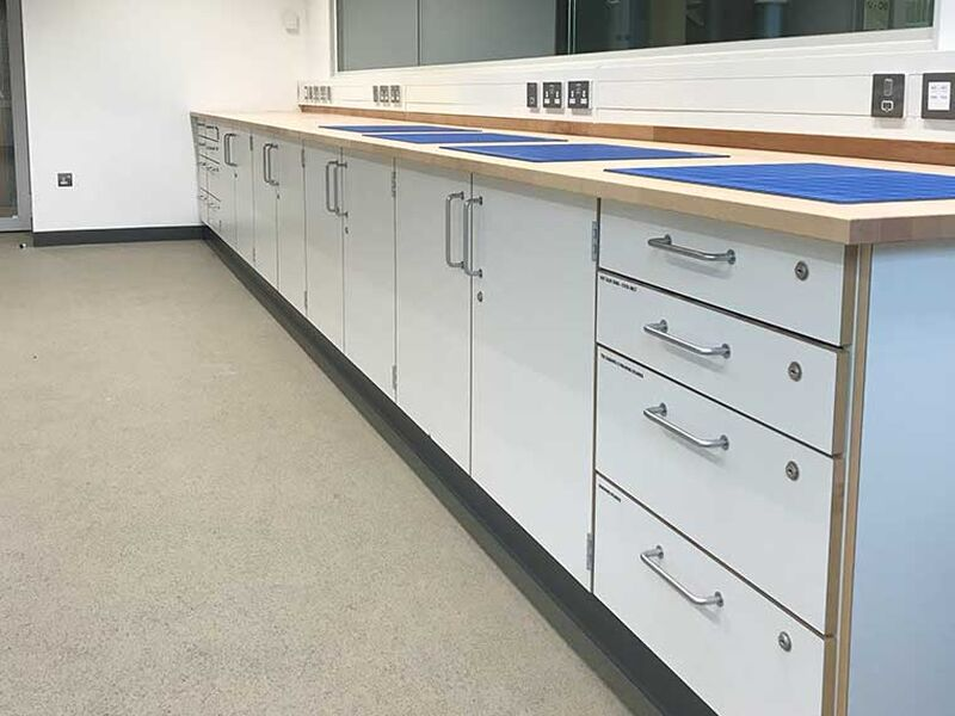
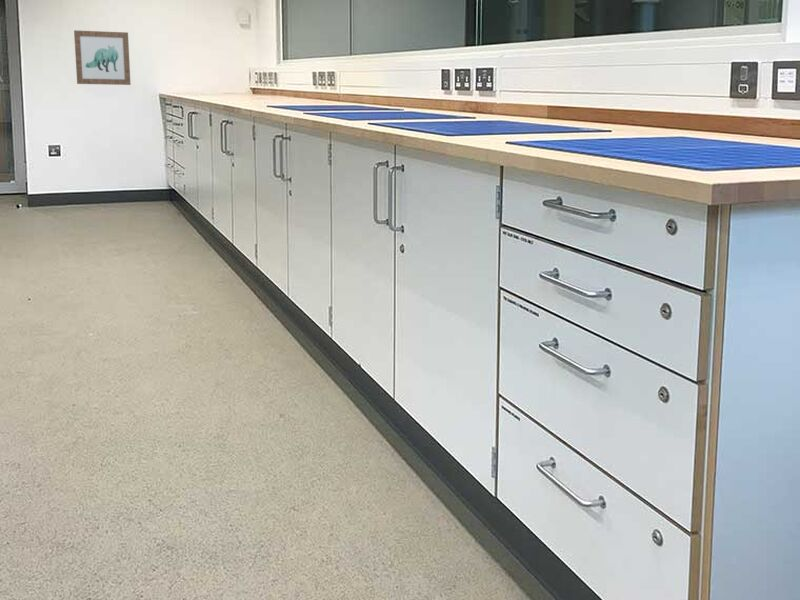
+ wall art (102, 58)
